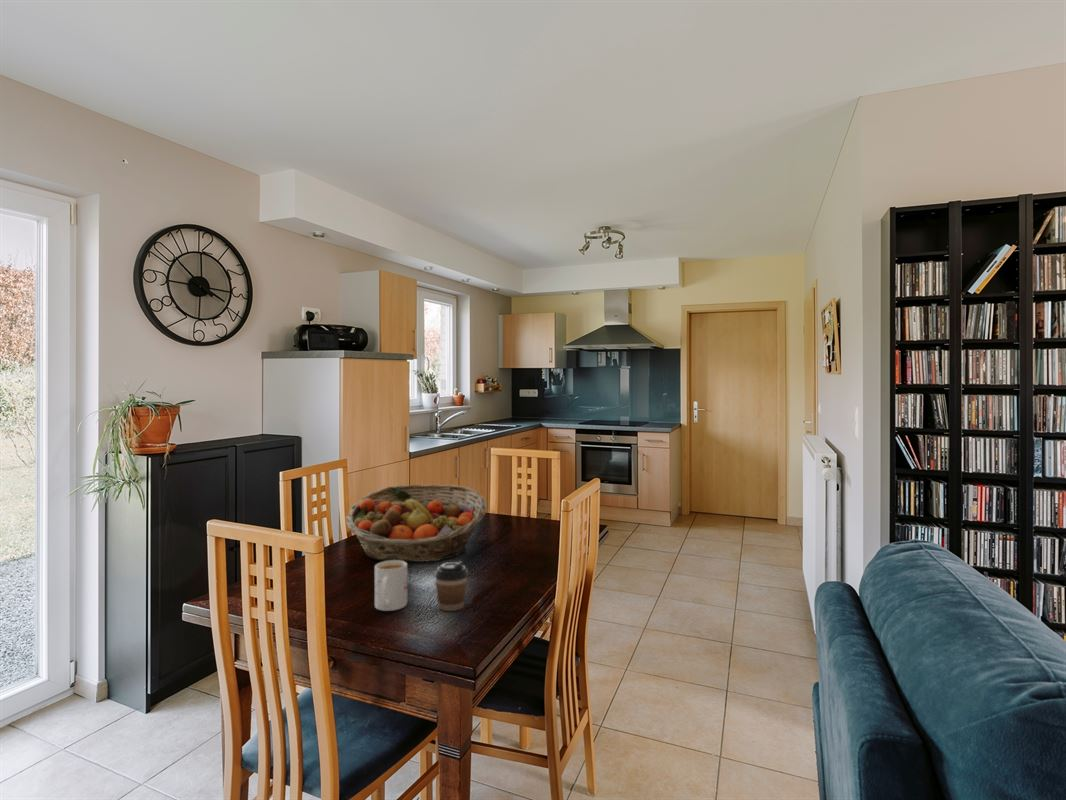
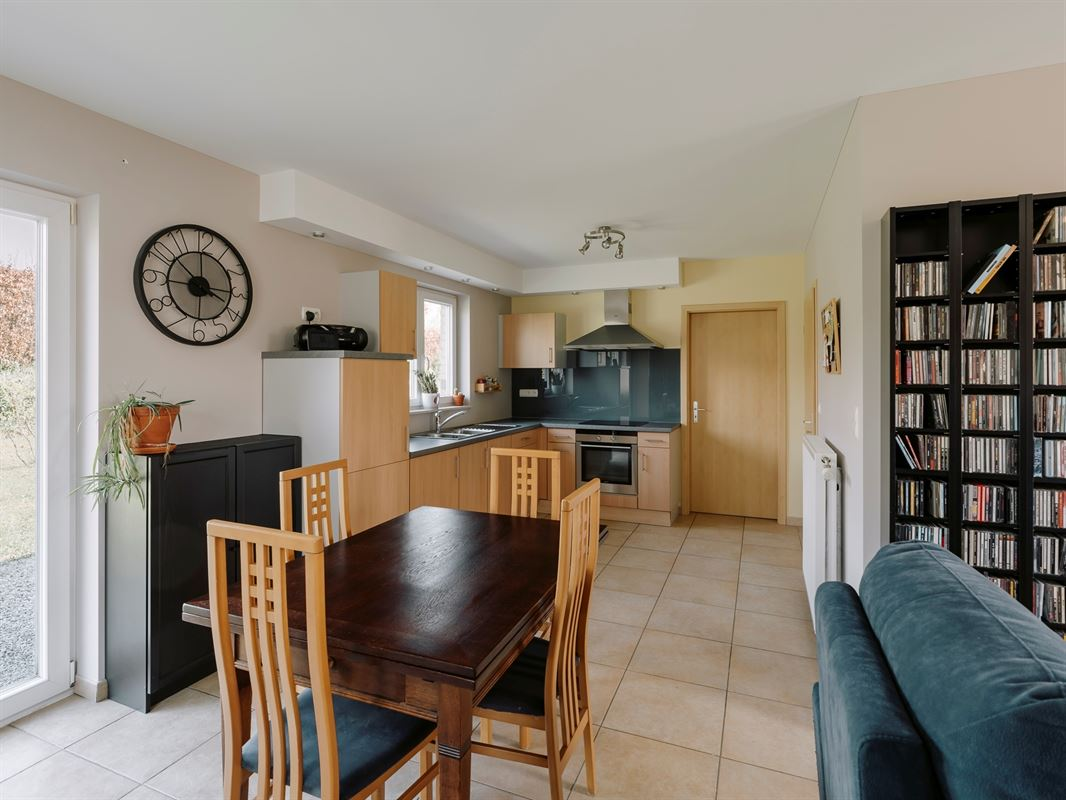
- mug (389, 587)
- fruit basket (417, 520)
- coffee cup (451, 584)
